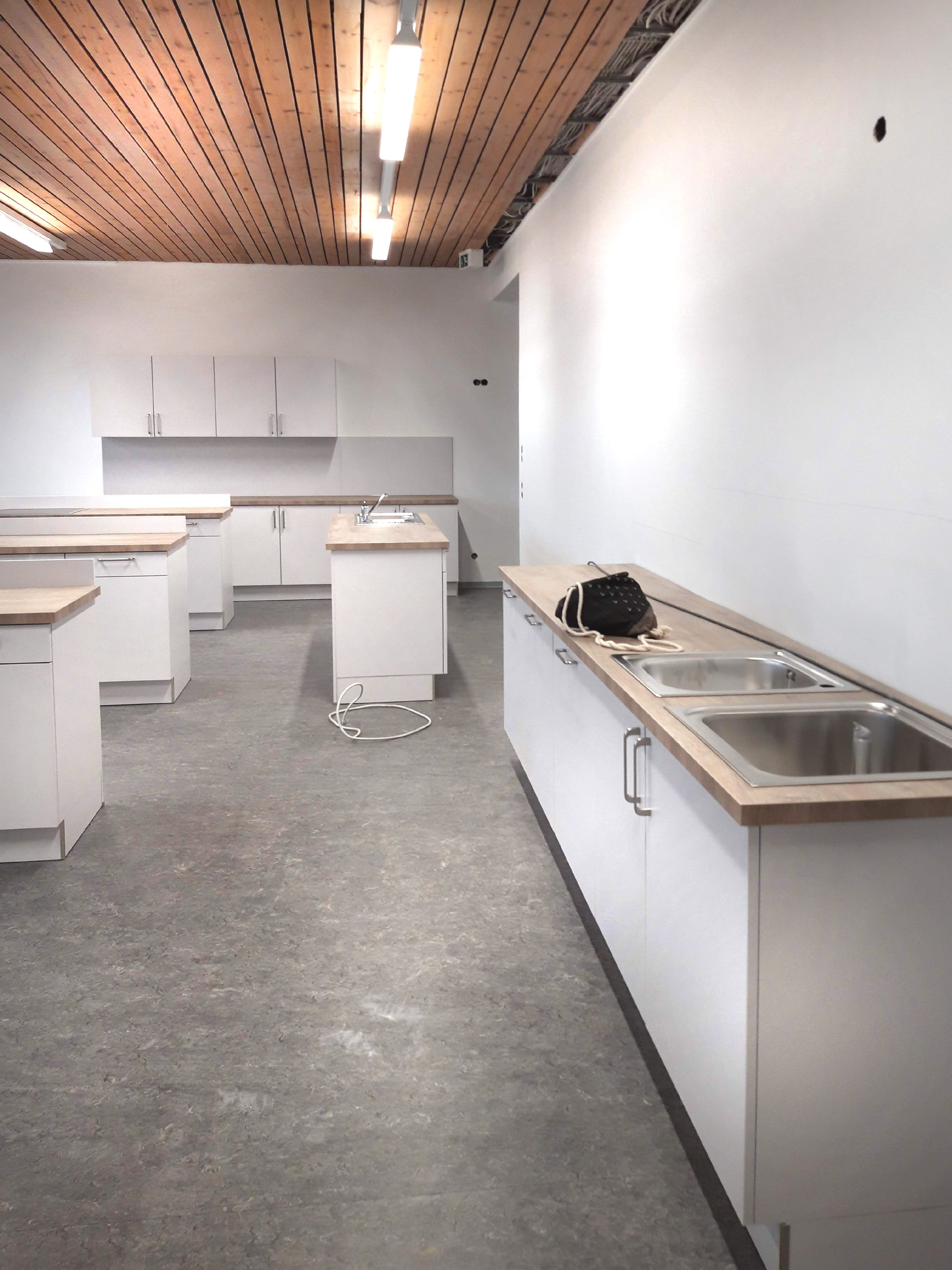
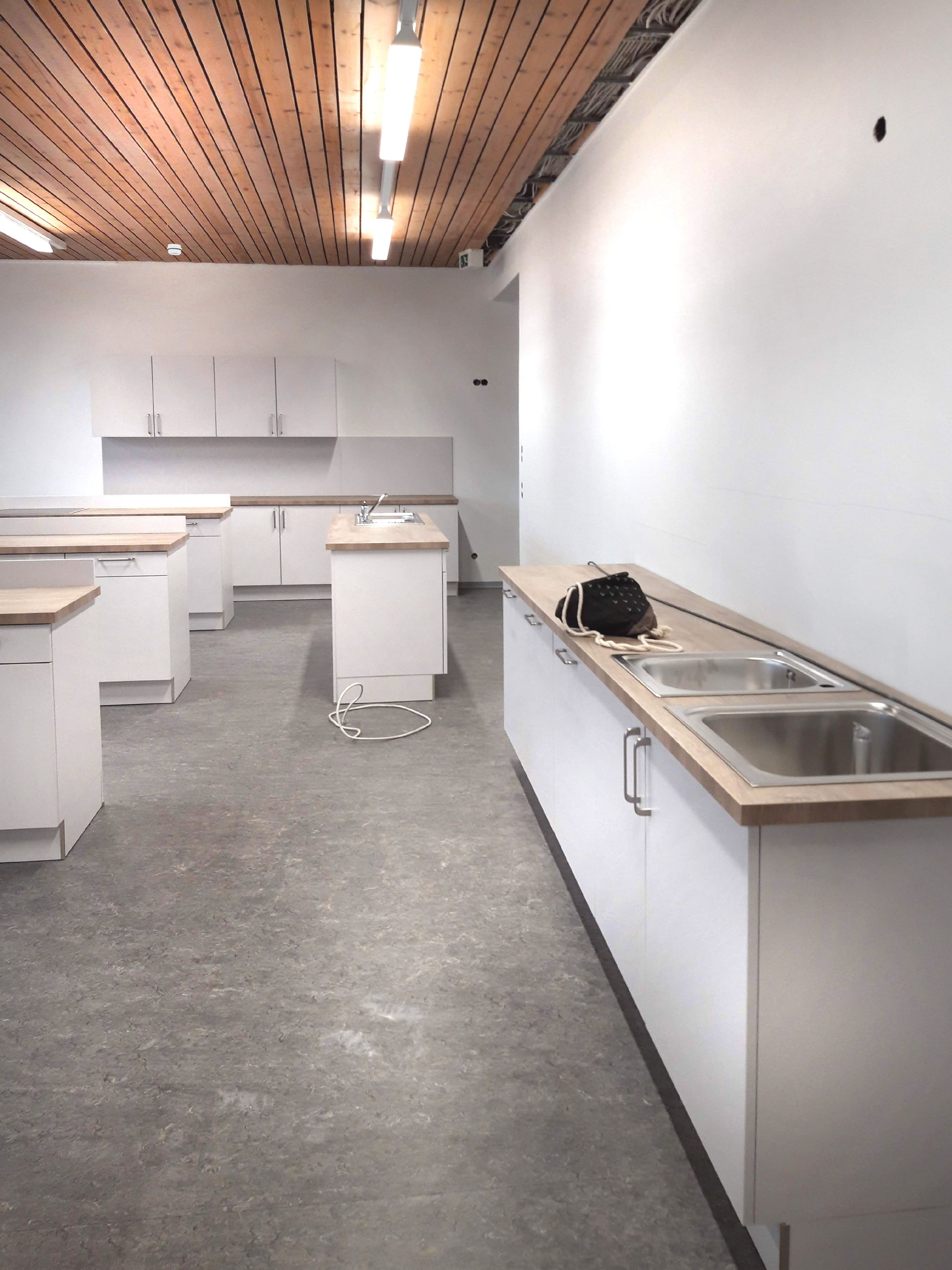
+ smoke detector (175, 250)
